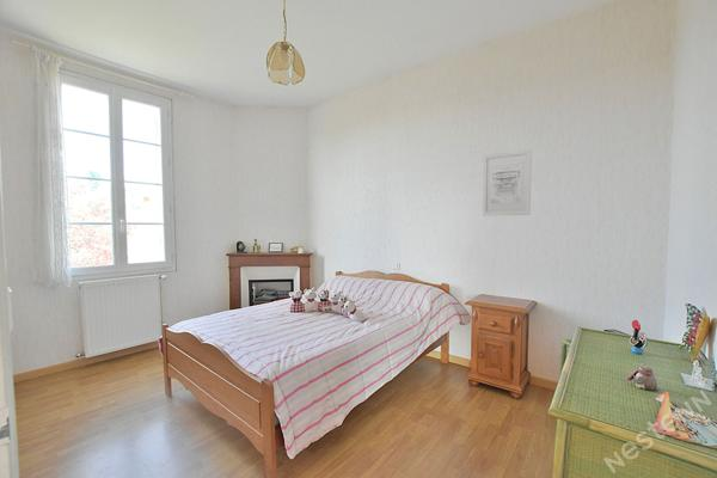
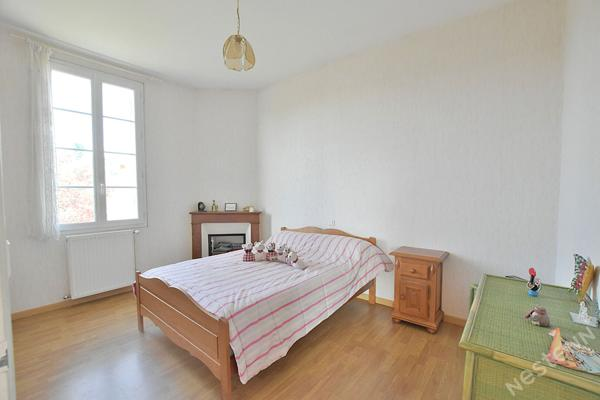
- wall art (505, 184)
